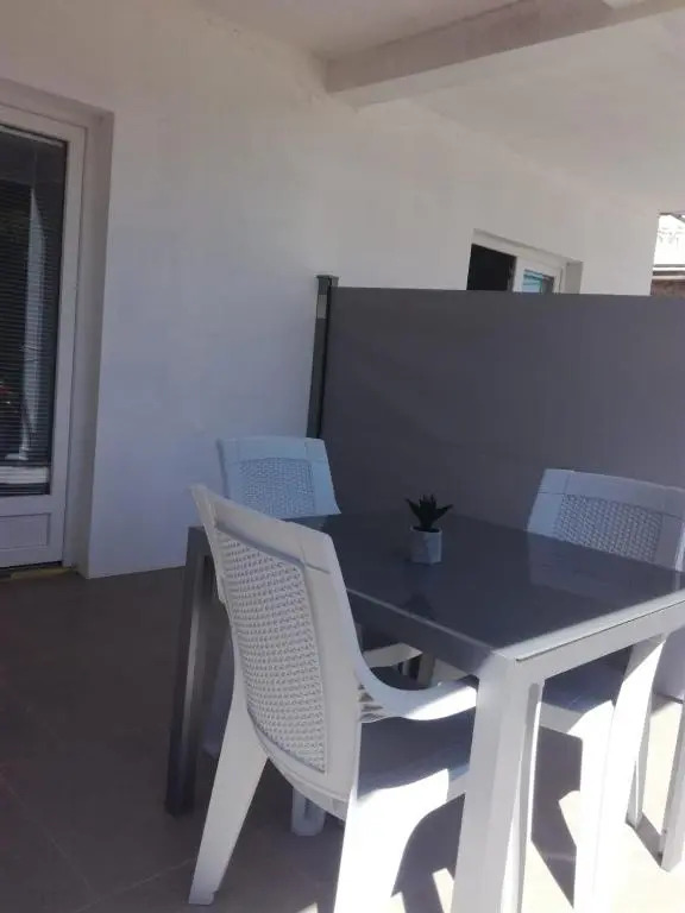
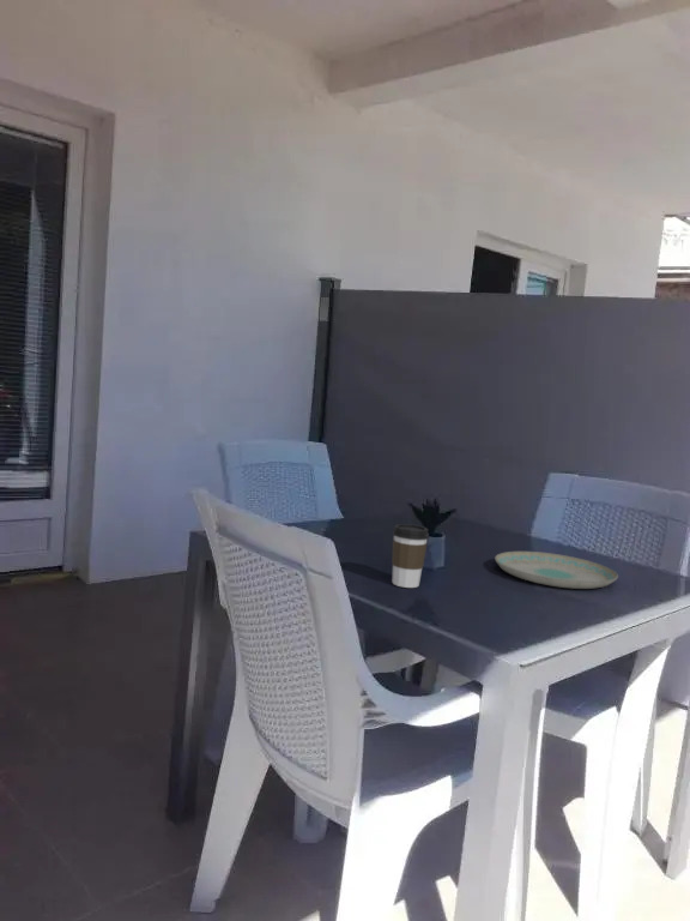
+ plate (555, 570)
+ coffee cup (407, 555)
